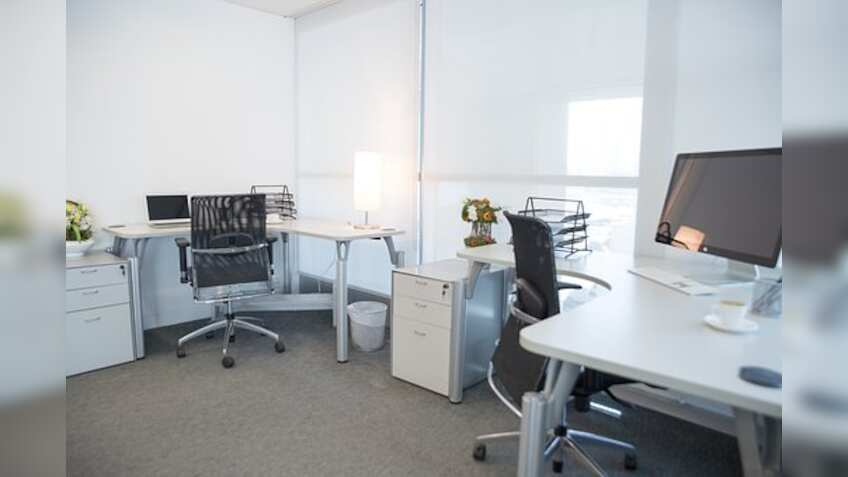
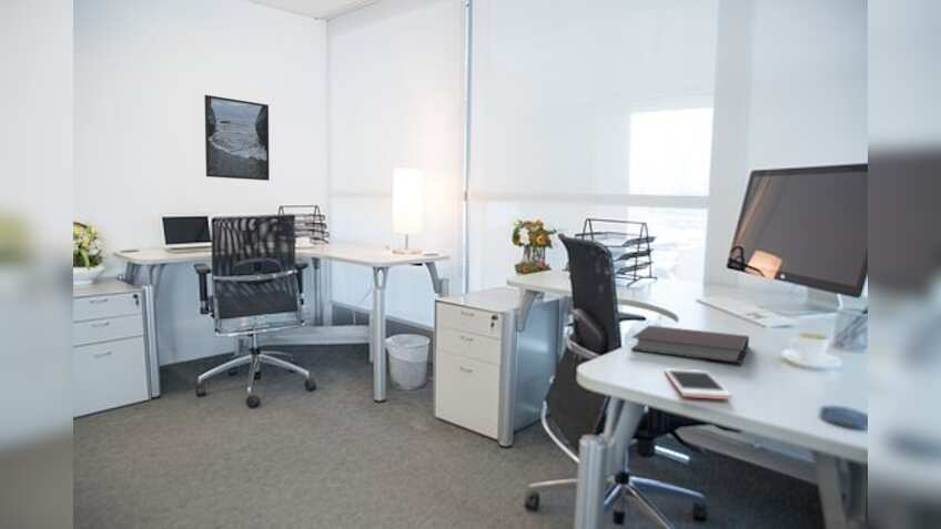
+ notebook (690, 342)
+ cell phone (695, 383)
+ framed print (237, 139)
